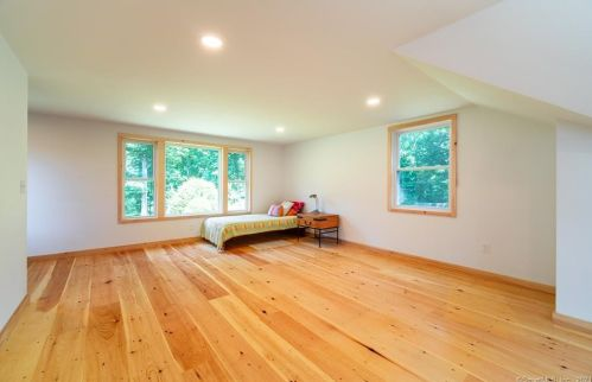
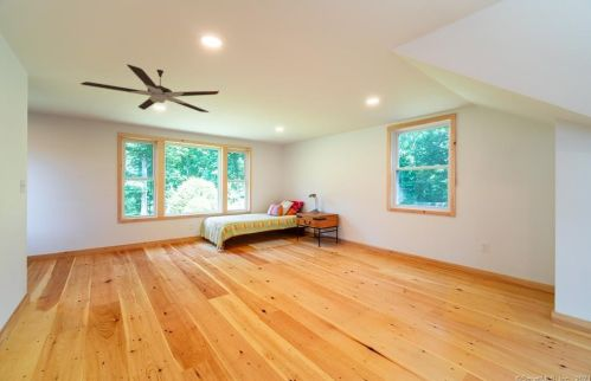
+ ceiling fan (154, 85)
